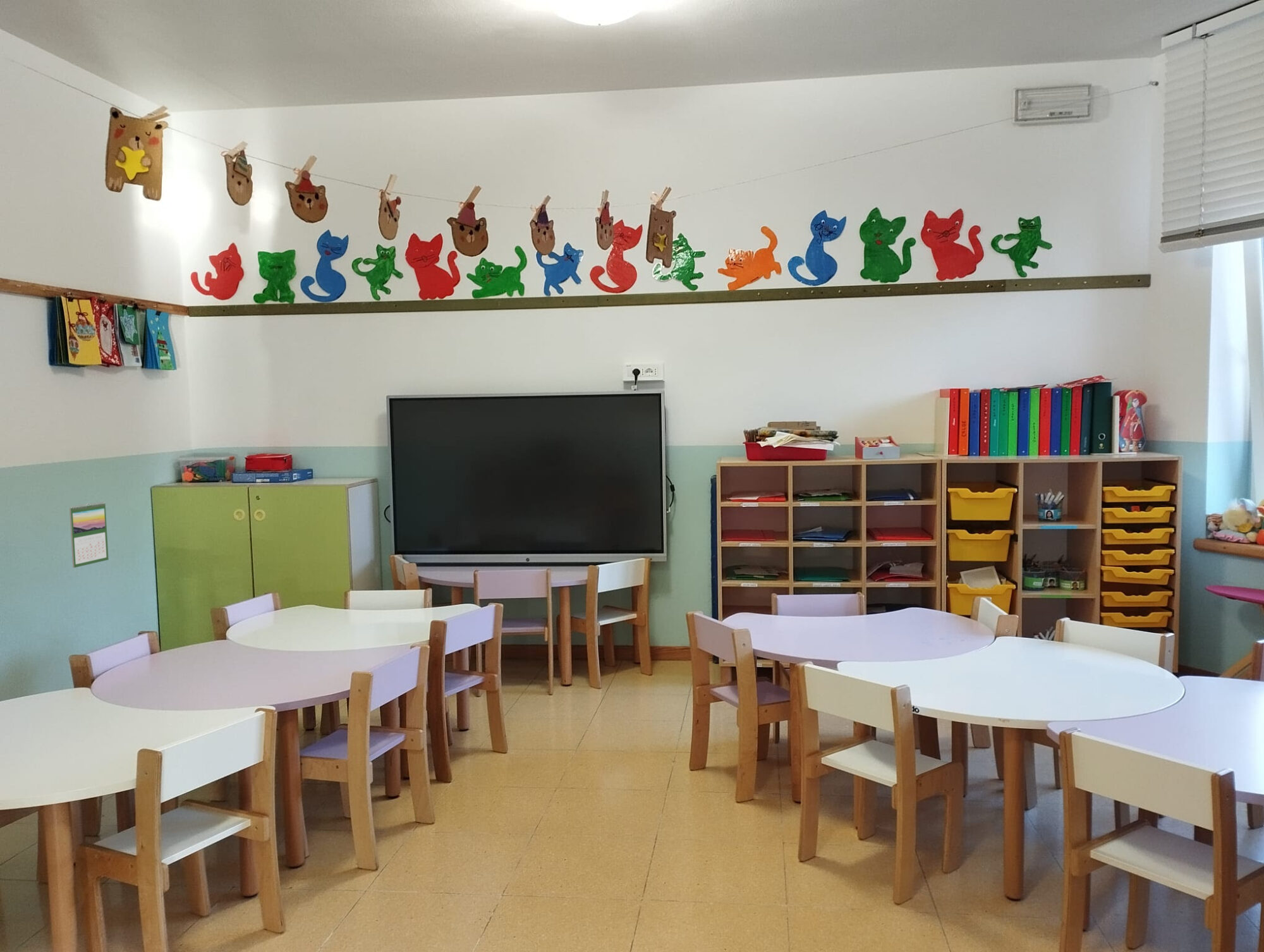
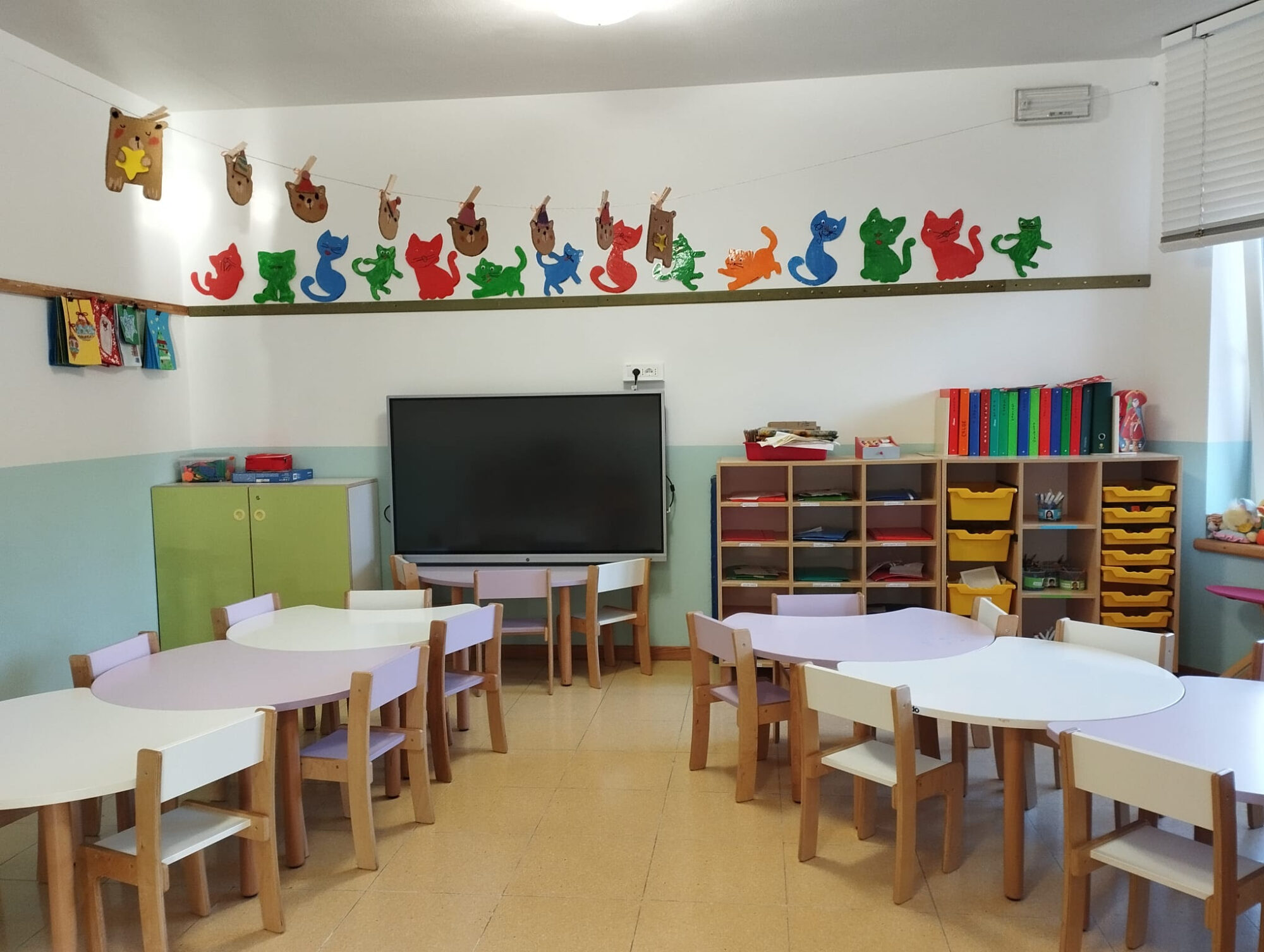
- calendar (89, 533)
